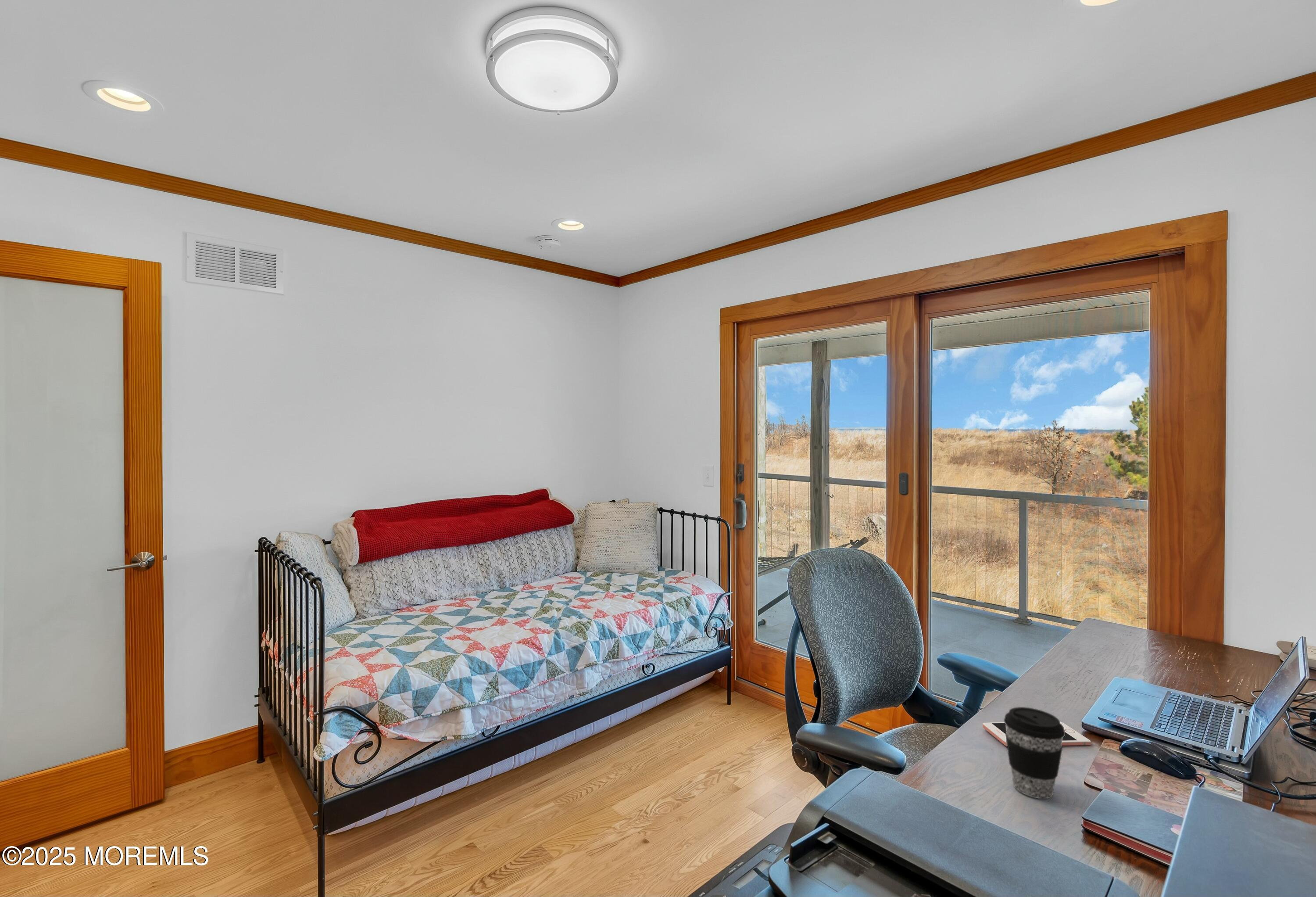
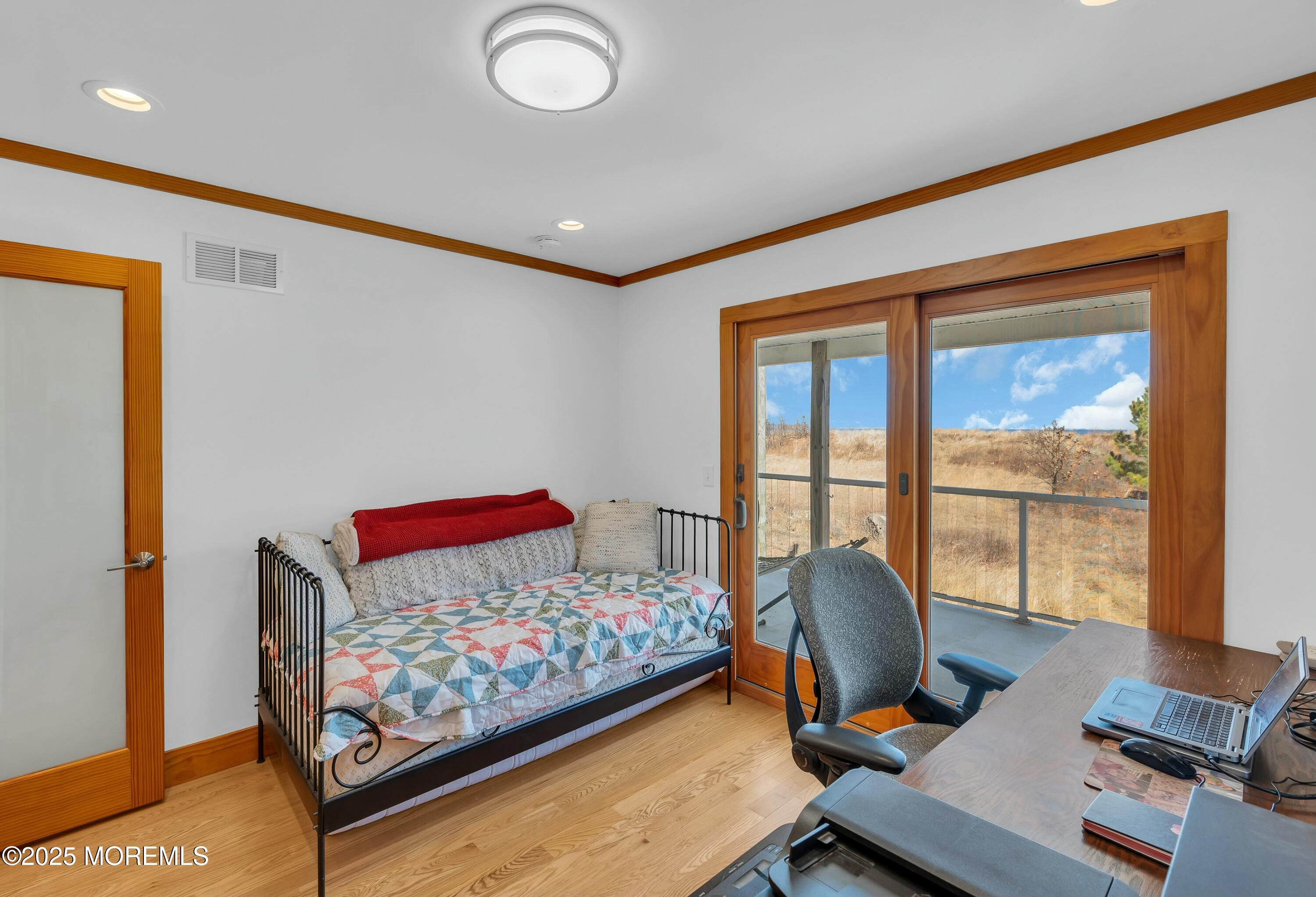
- cell phone (1060, 723)
- coffee cup (1033, 753)
